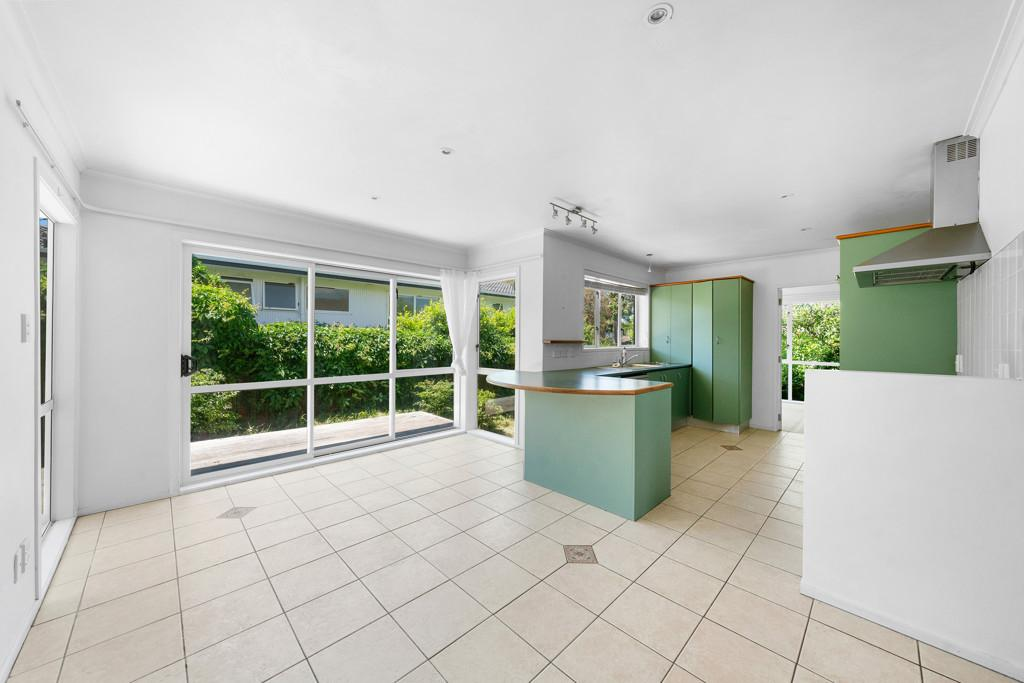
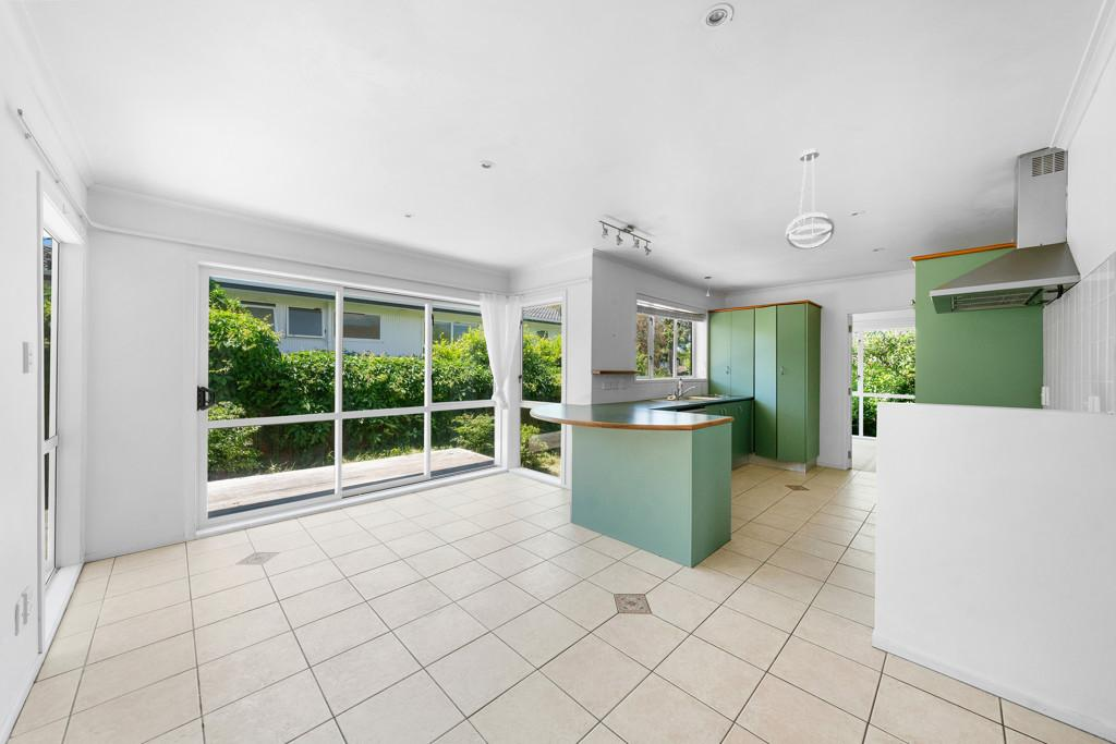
+ ceiling light fixture (812, 197)
